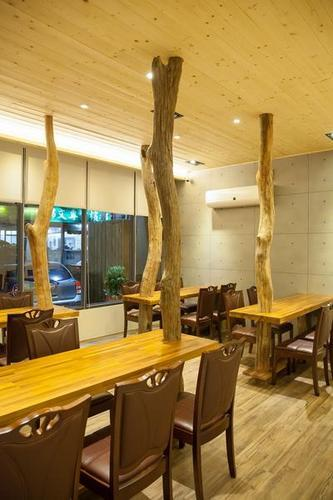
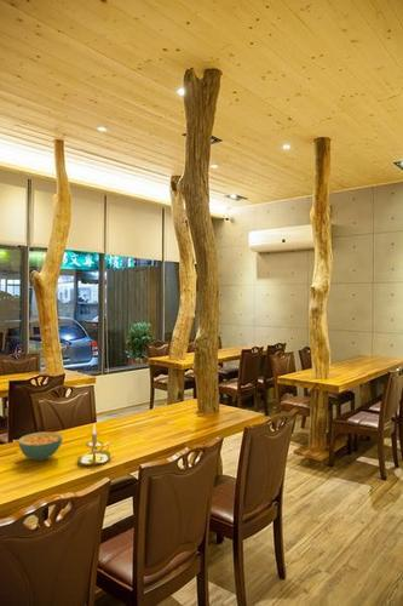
+ candle holder (96, 441)
+ cereal bowl (40, 447)
